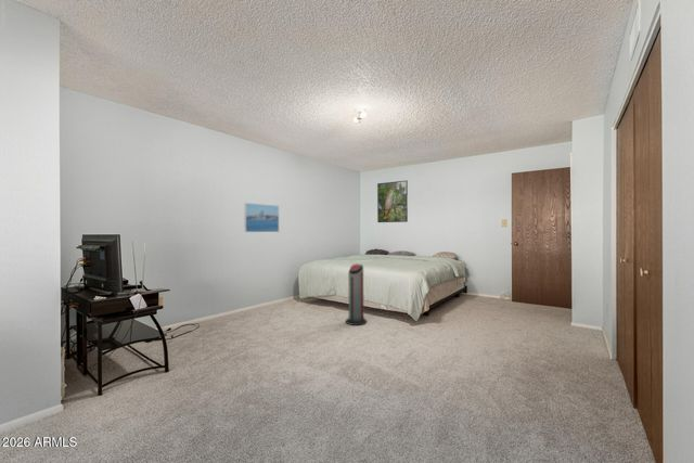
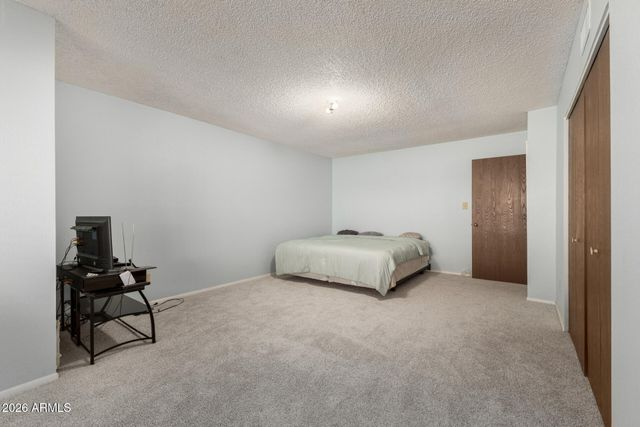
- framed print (262, 218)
- air purifier (356, 293)
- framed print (391, 202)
